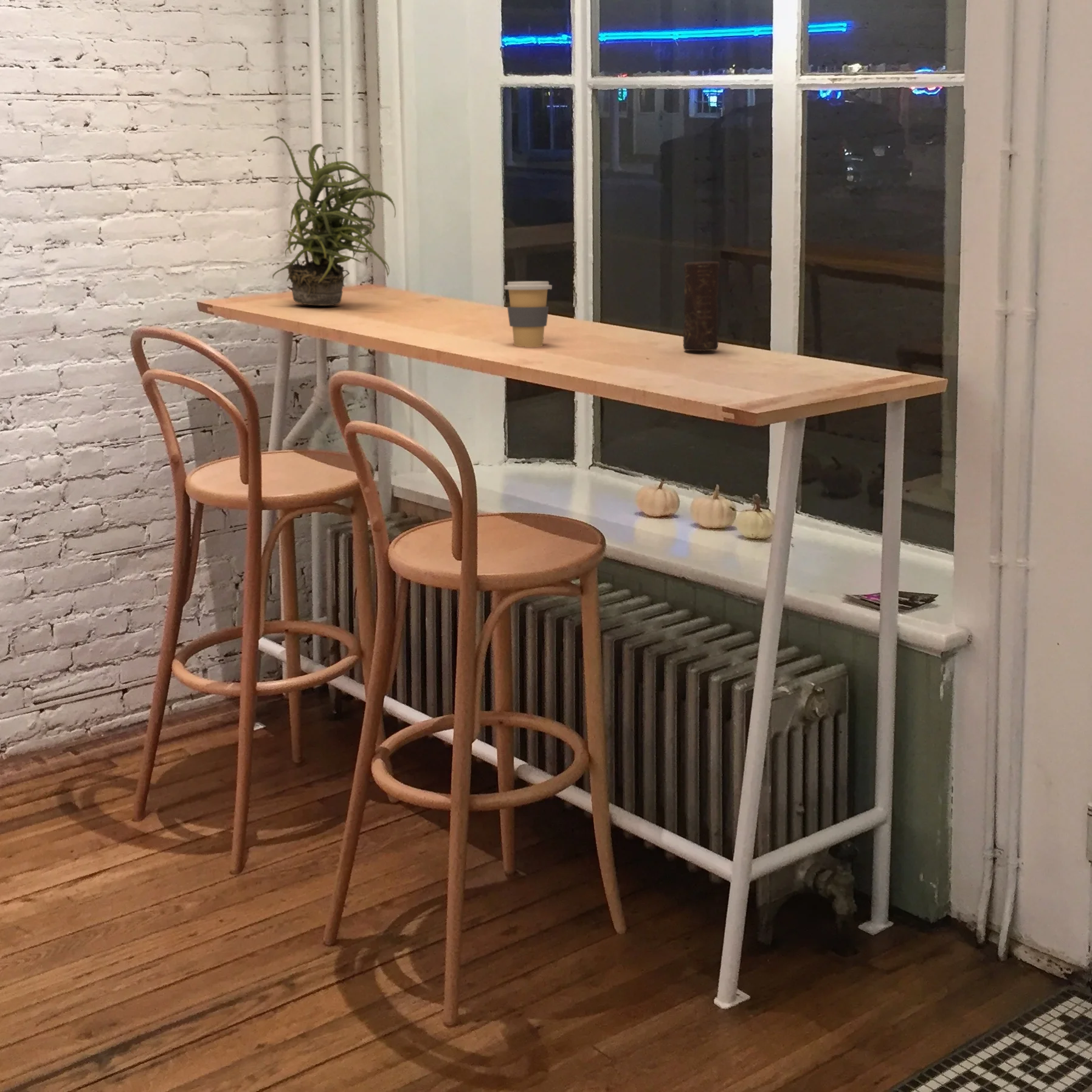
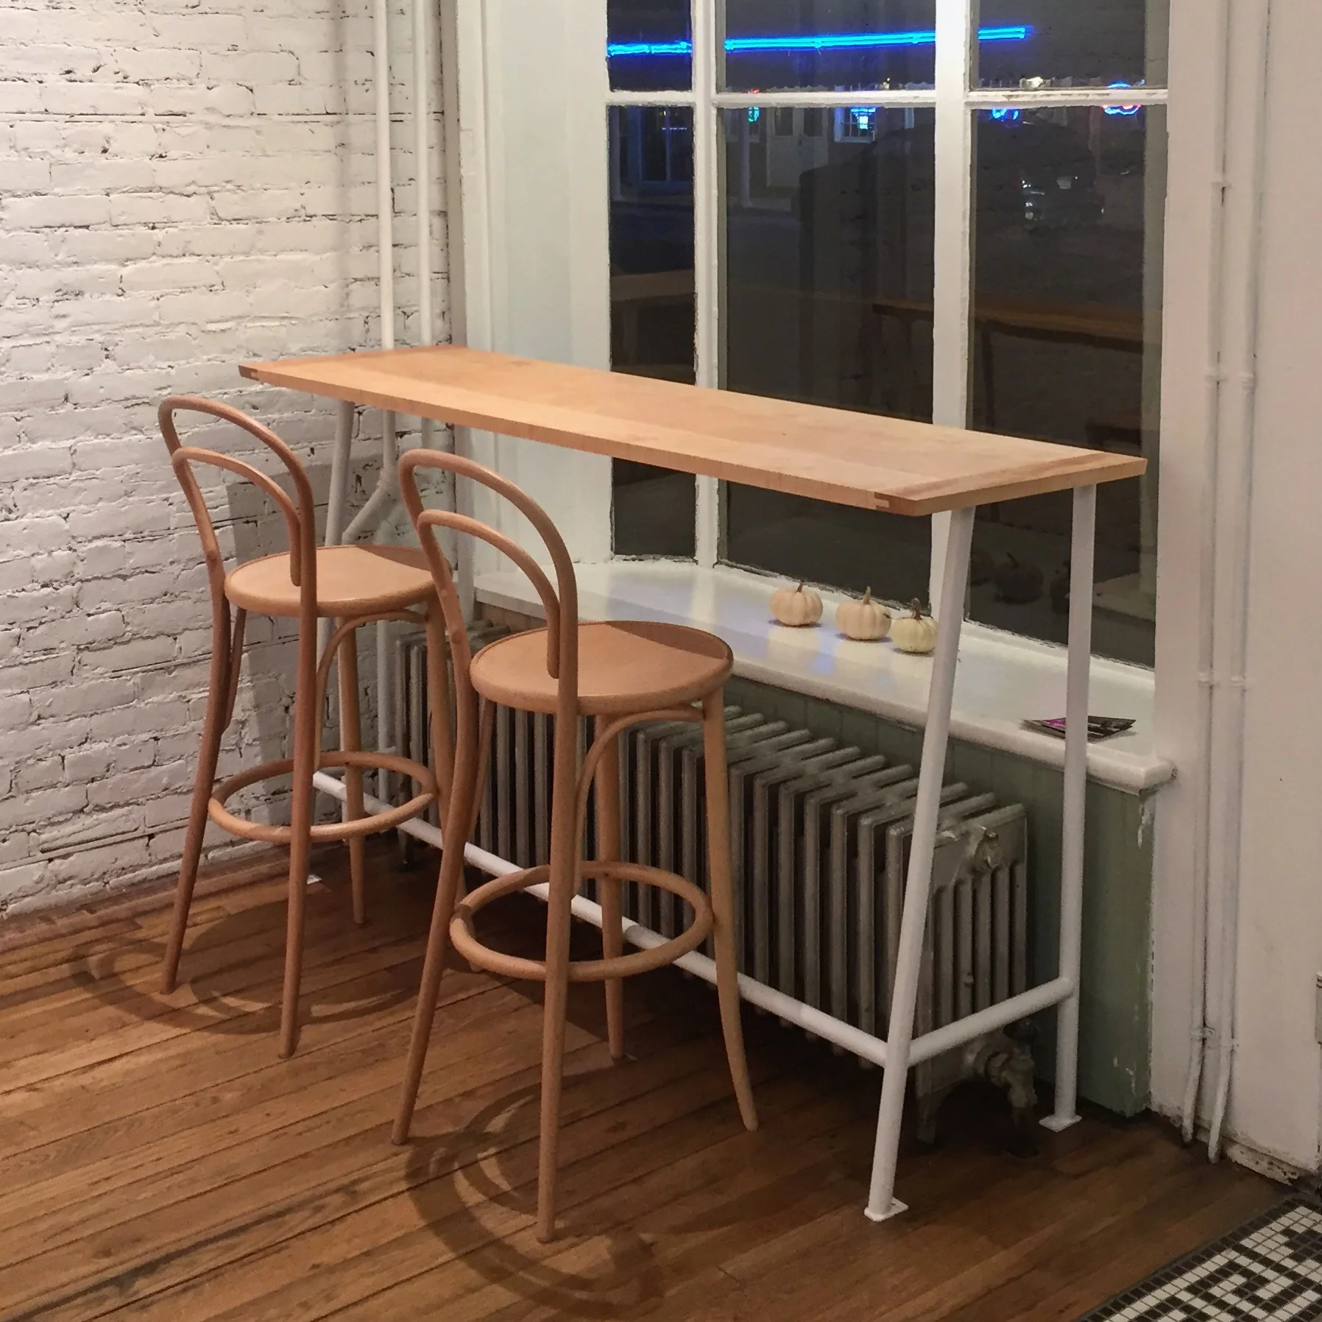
- potted plant (327, 221)
- coffee cup (528, 314)
- candle (701, 306)
